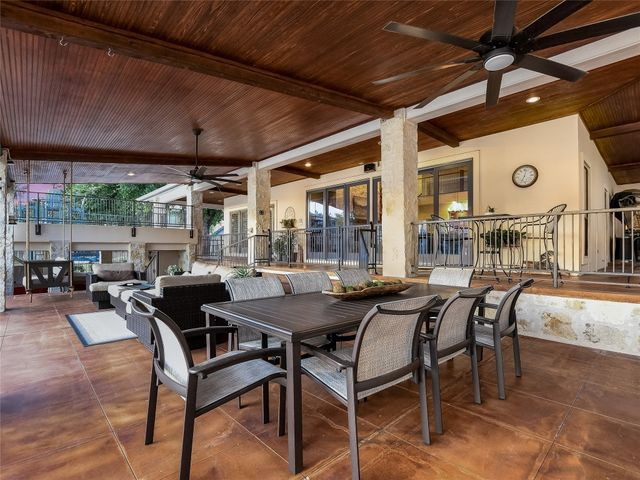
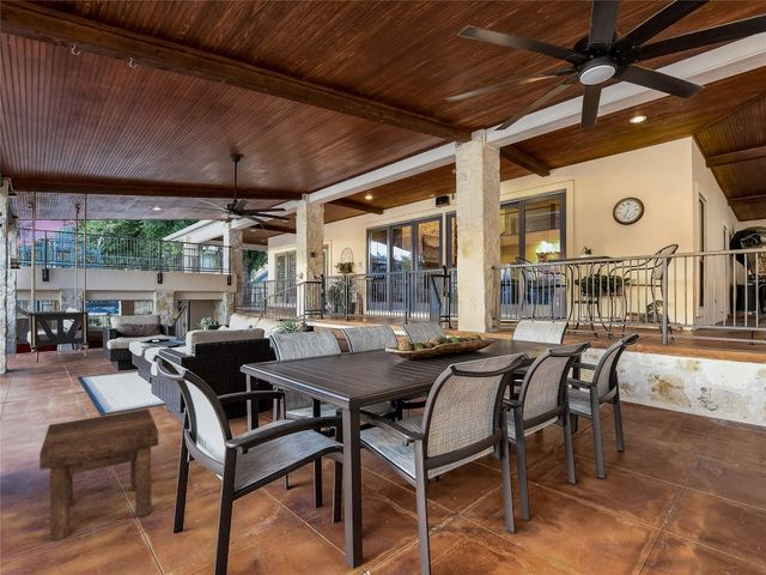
+ stool (102, 467)
